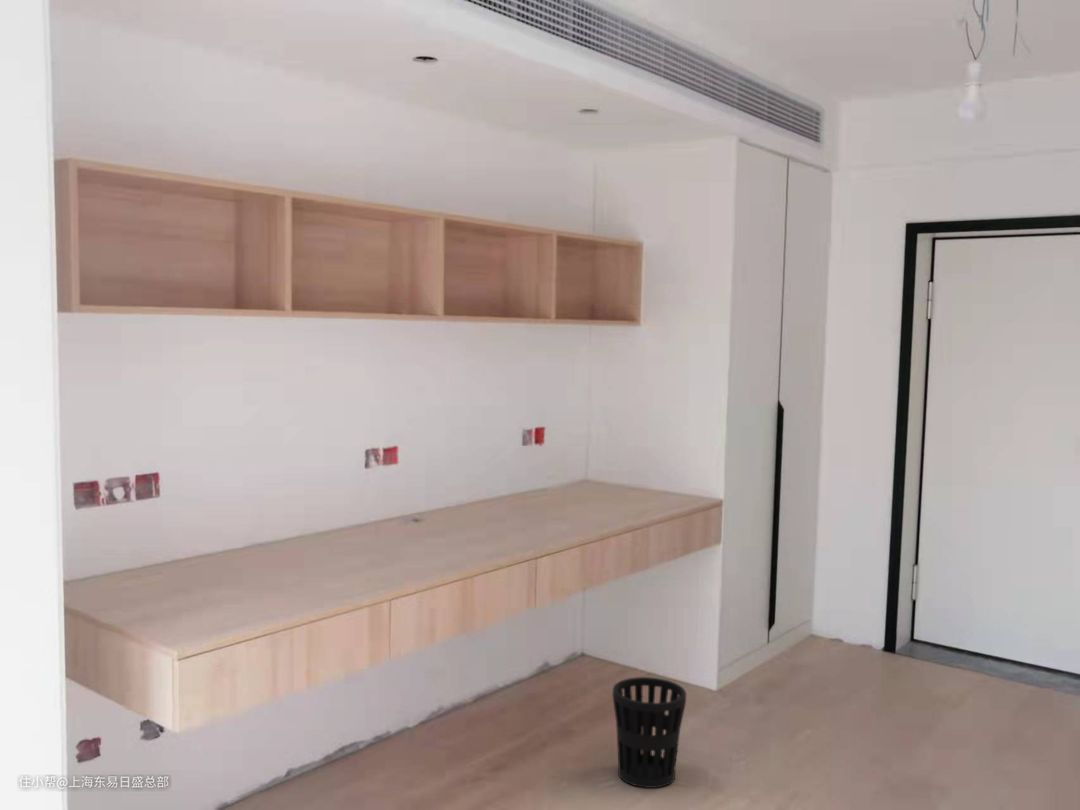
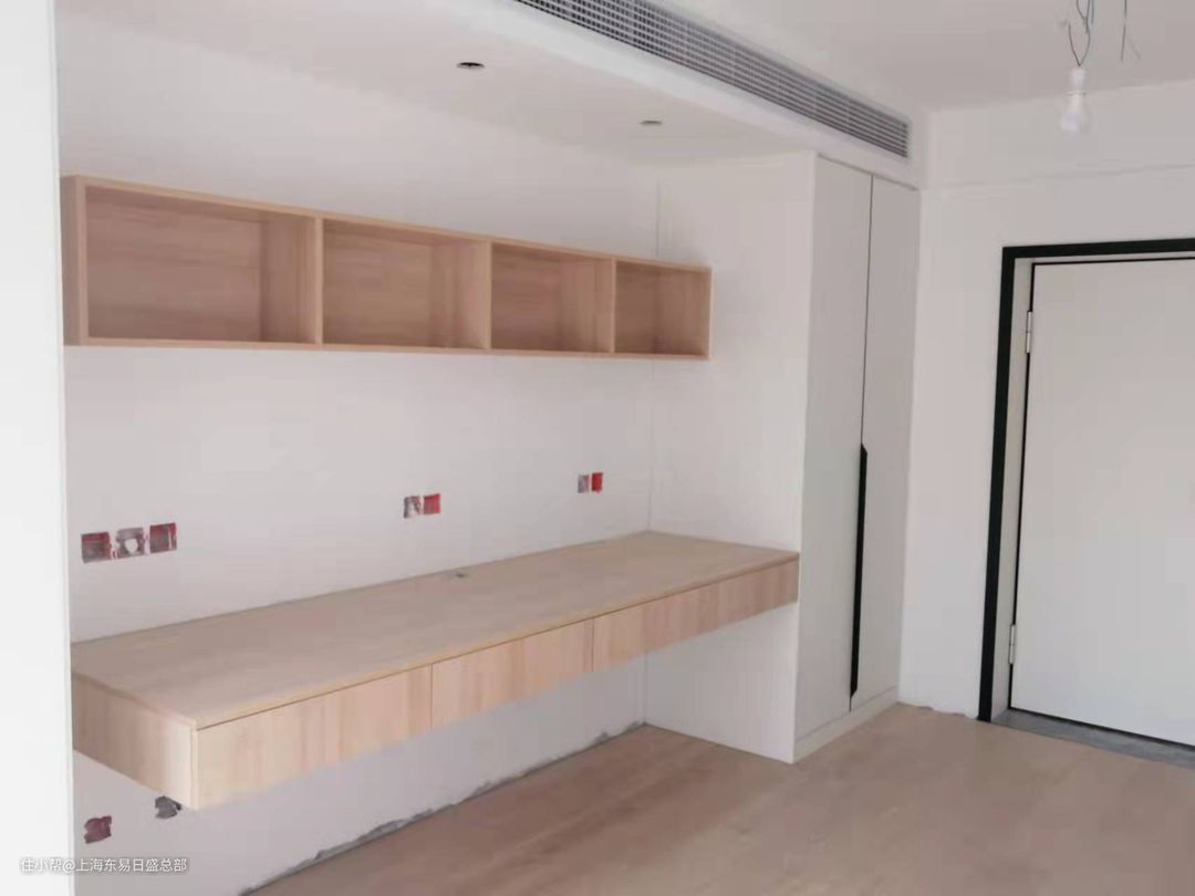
- wastebasket (647, 732)
